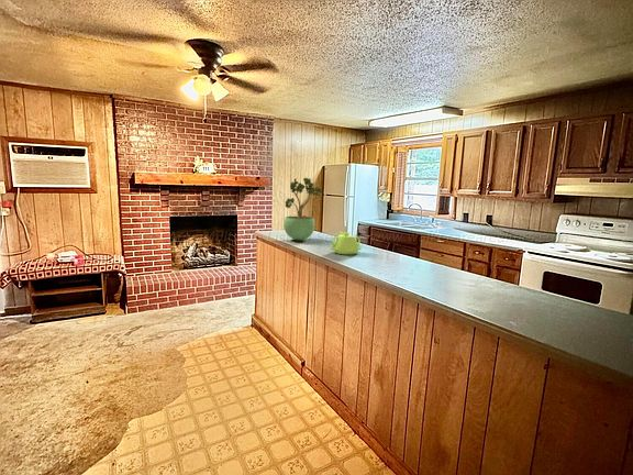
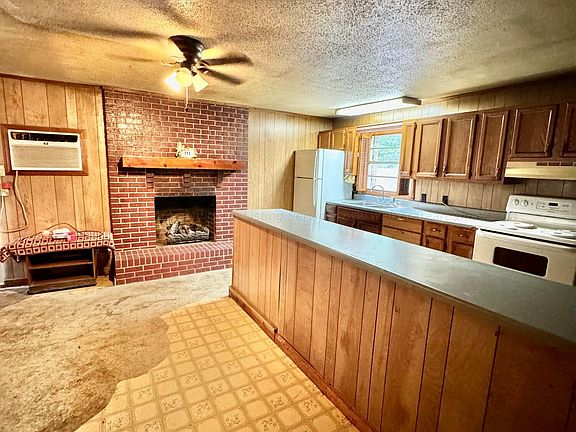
- teapot (344, 242)
- potted plant (301, 209)
